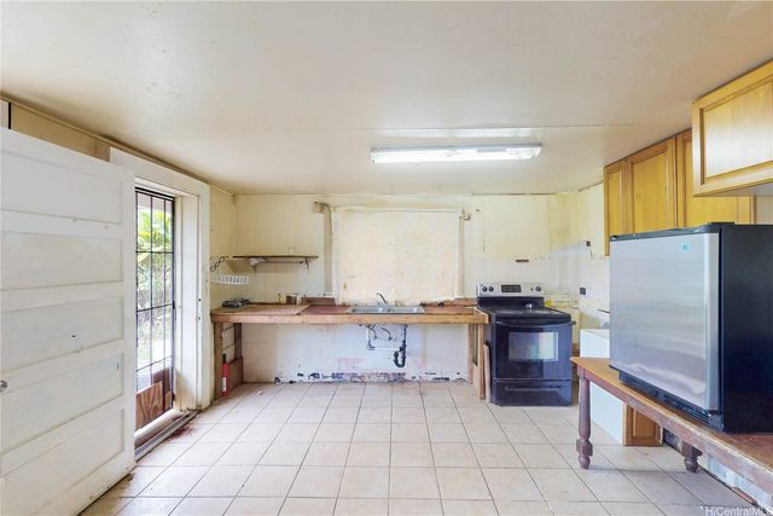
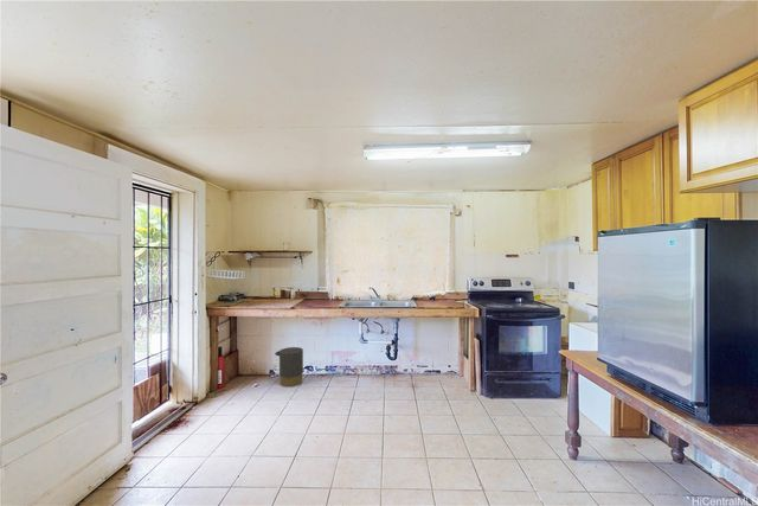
+ trash can (289, 365)
